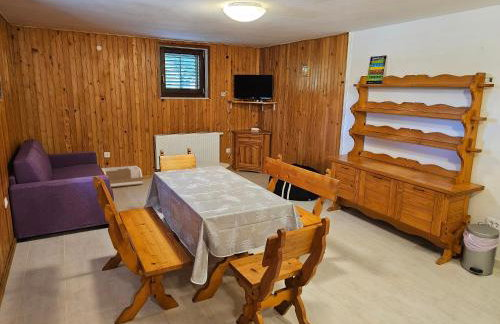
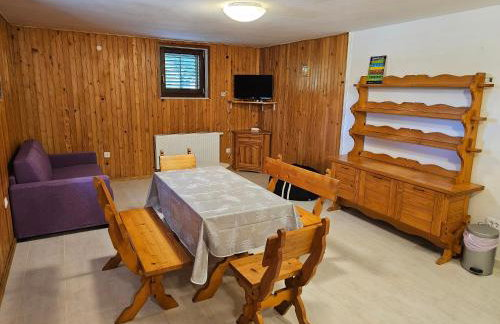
- storage bin (120, 176)
